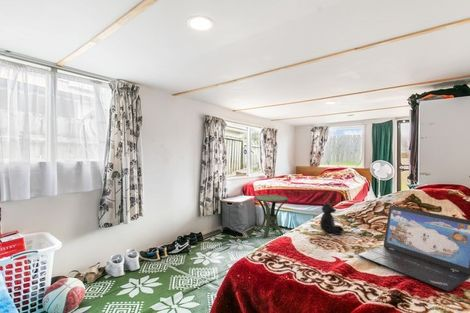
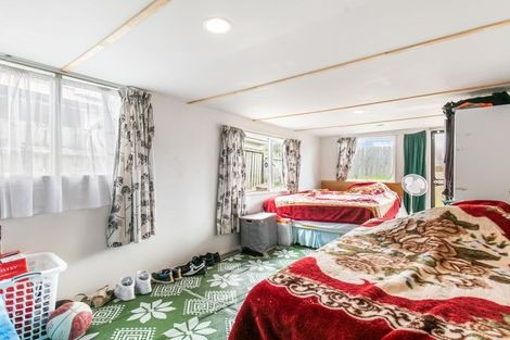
- laptop (412, 240)
- side table (270, 215)
- teddy bear (331, 216)
